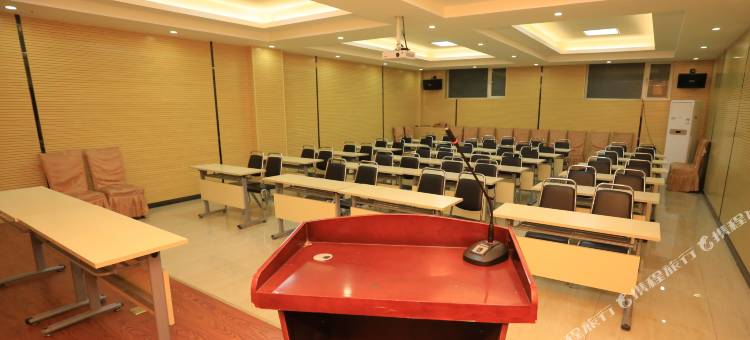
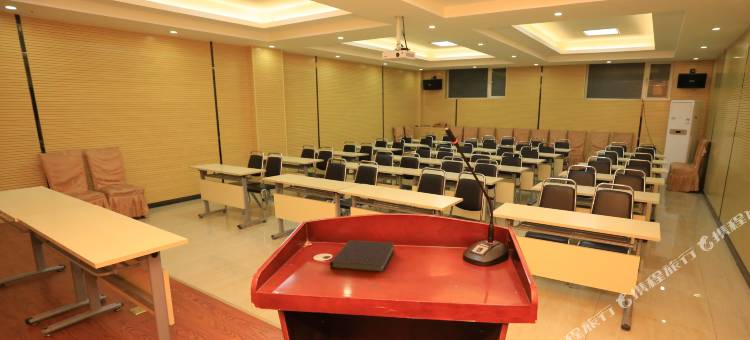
+ notebook (364, 255)
